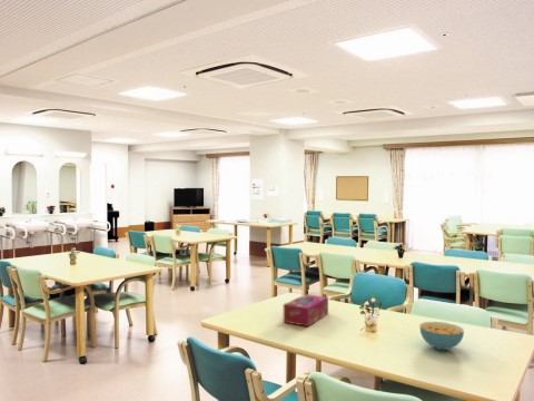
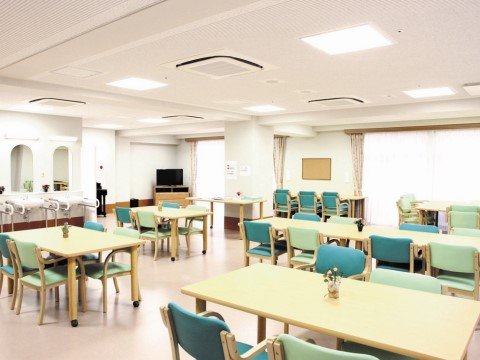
- cereal bowl (441, 338)
- tissue box (306, 309)
